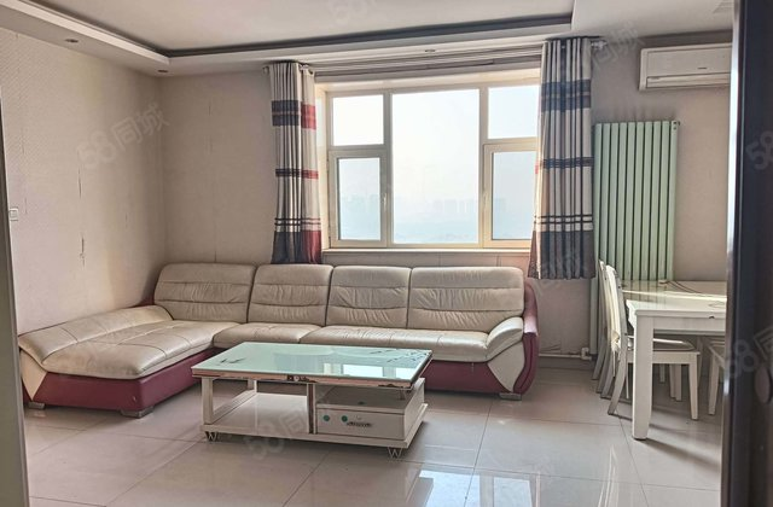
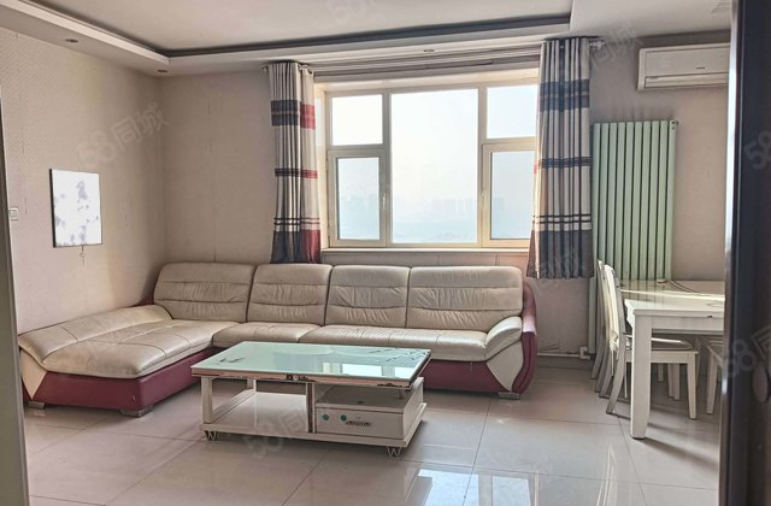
+ wall art (77, 208)
